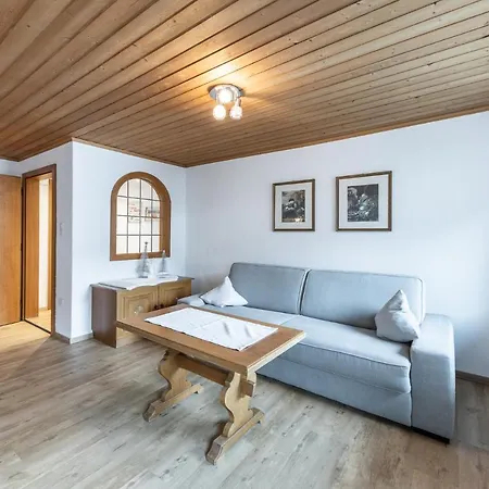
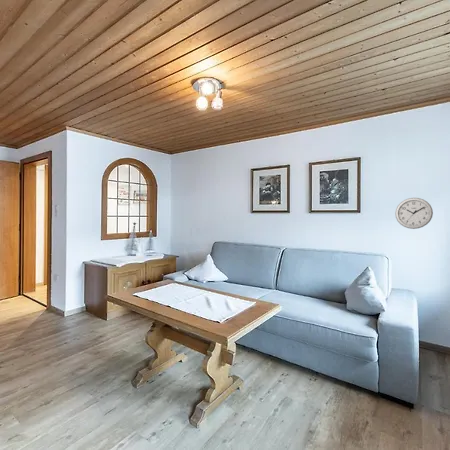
+ wall clock (413, 213)
